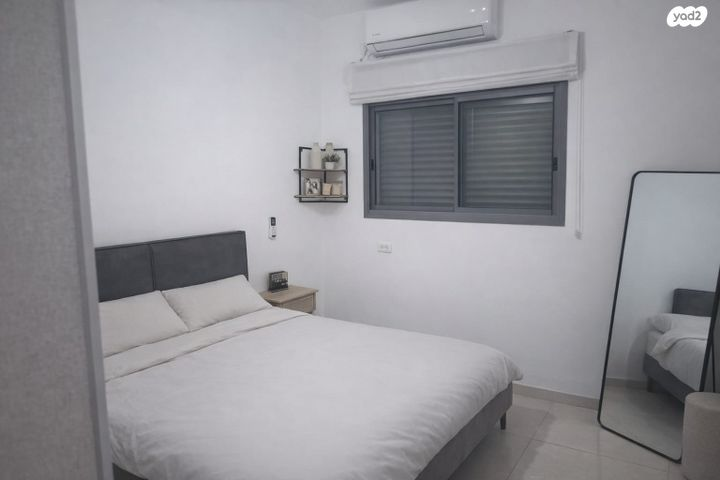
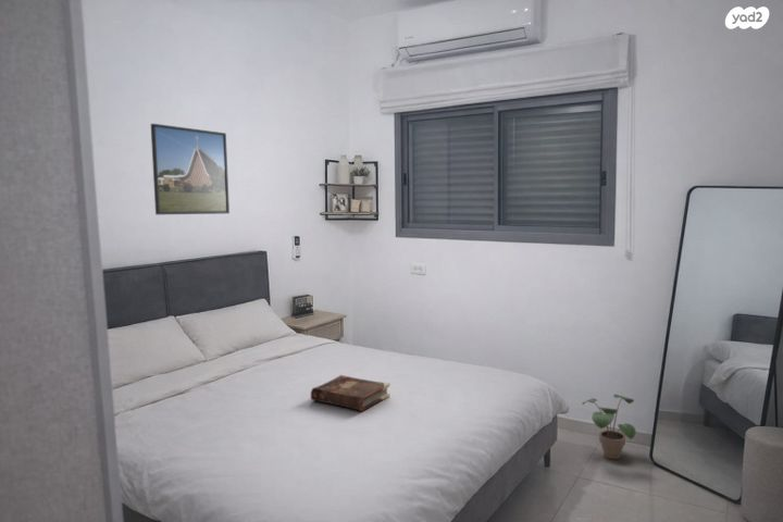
+ potted plant (610, 427)
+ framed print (192, 171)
+ book (350, 391)
